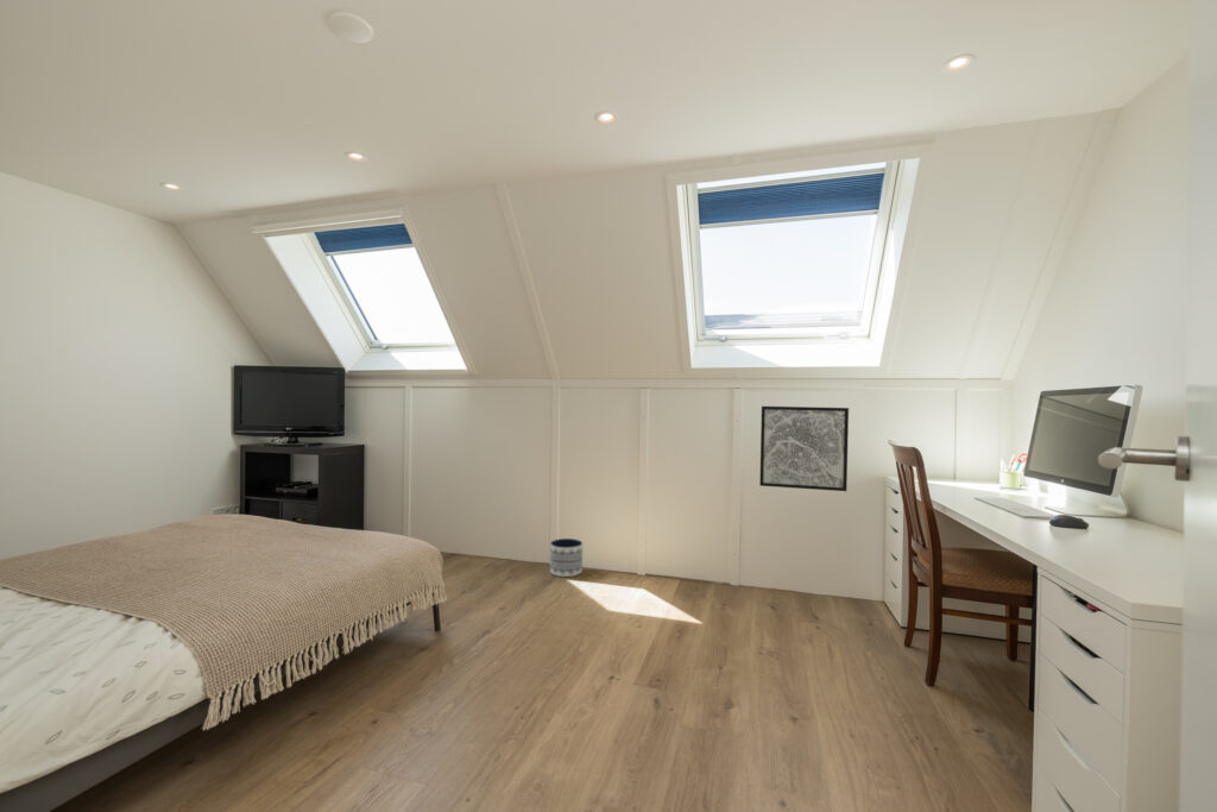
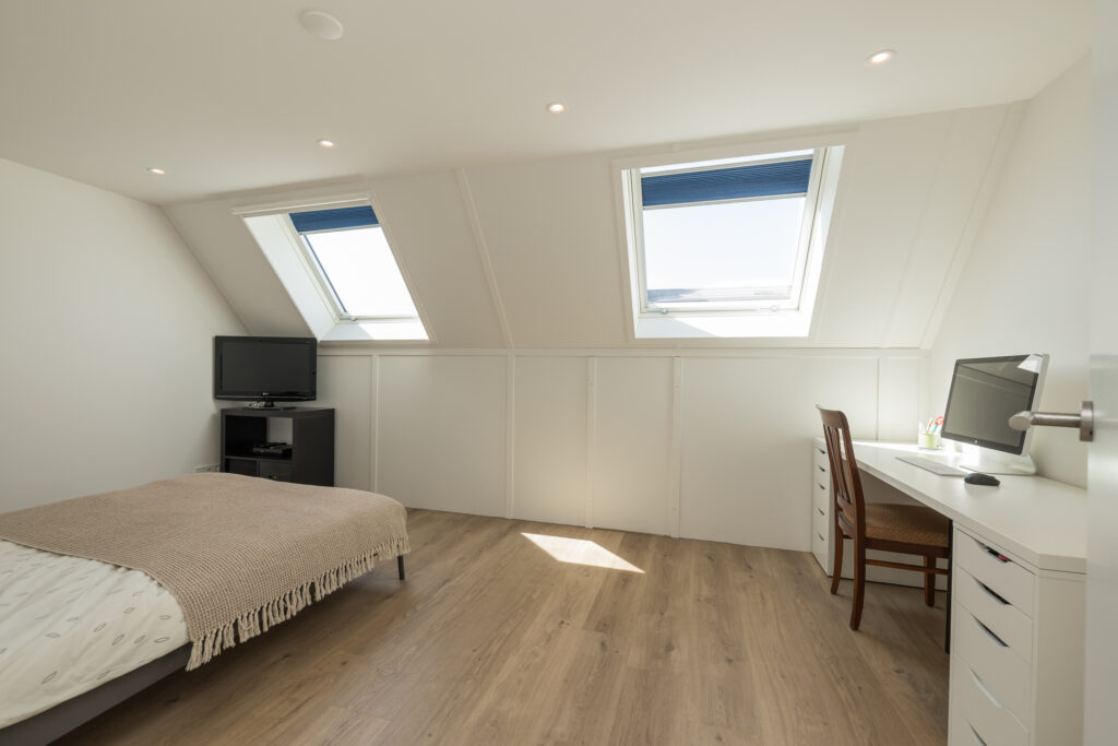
- planter (566, 556)
- wall art (802, 447)
